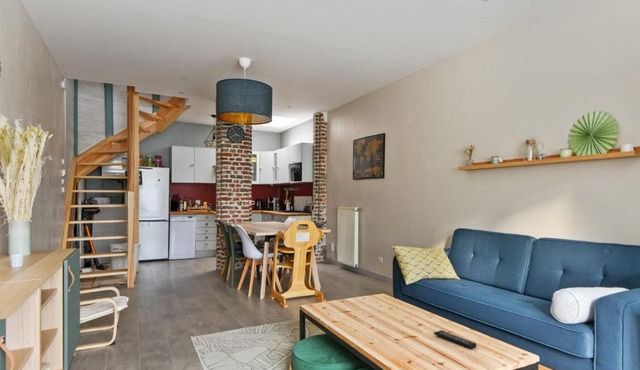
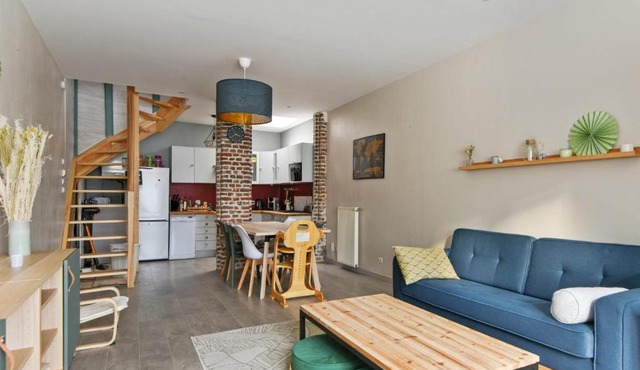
- remote control (454, 339)
